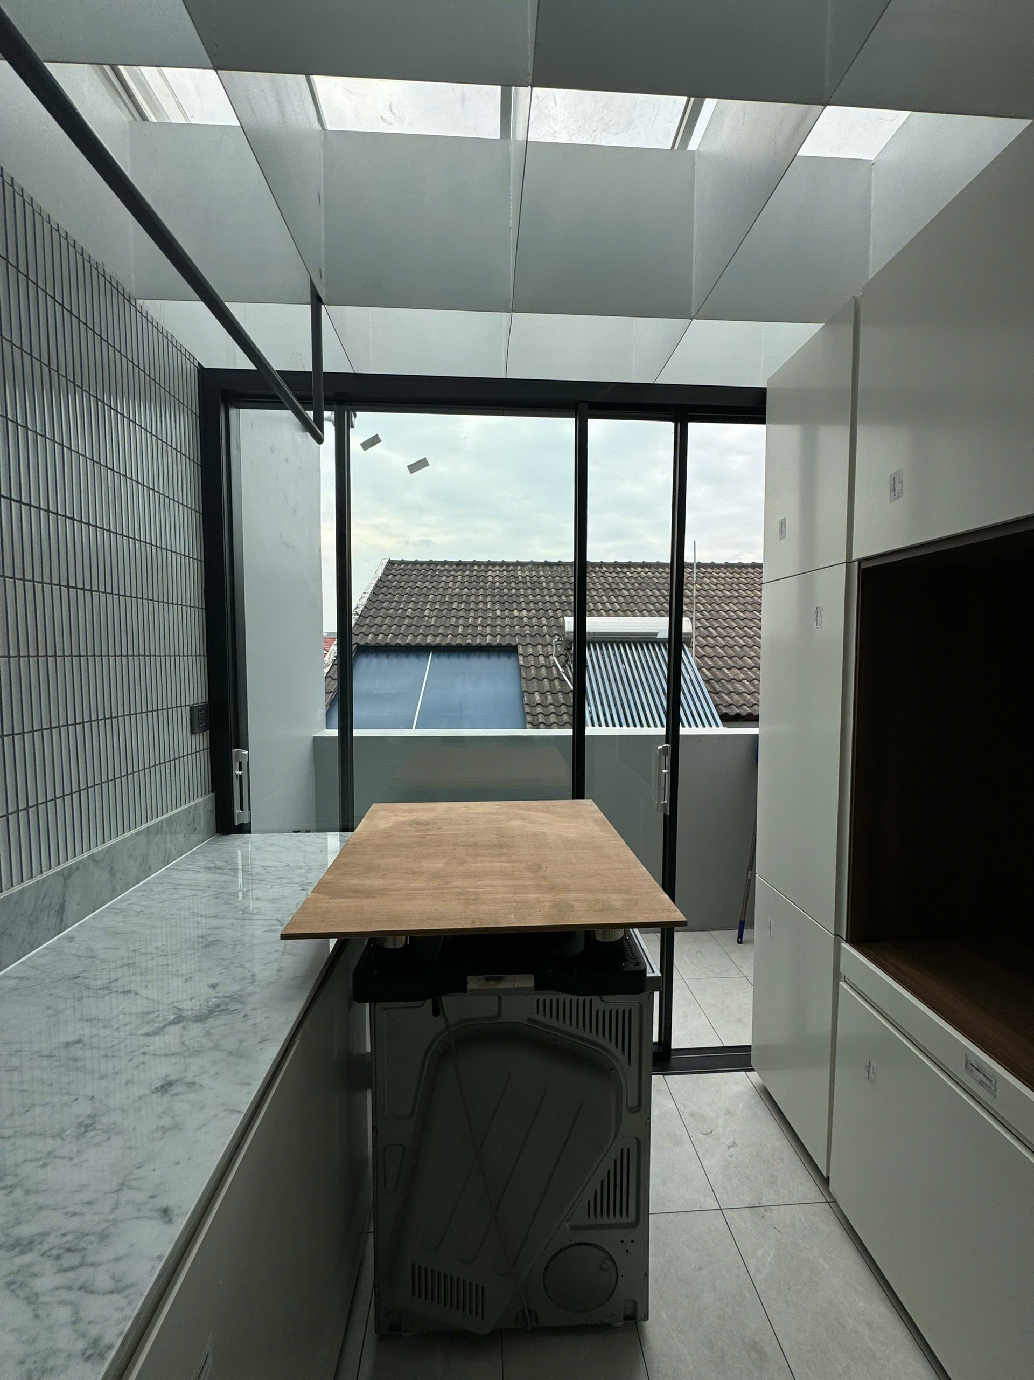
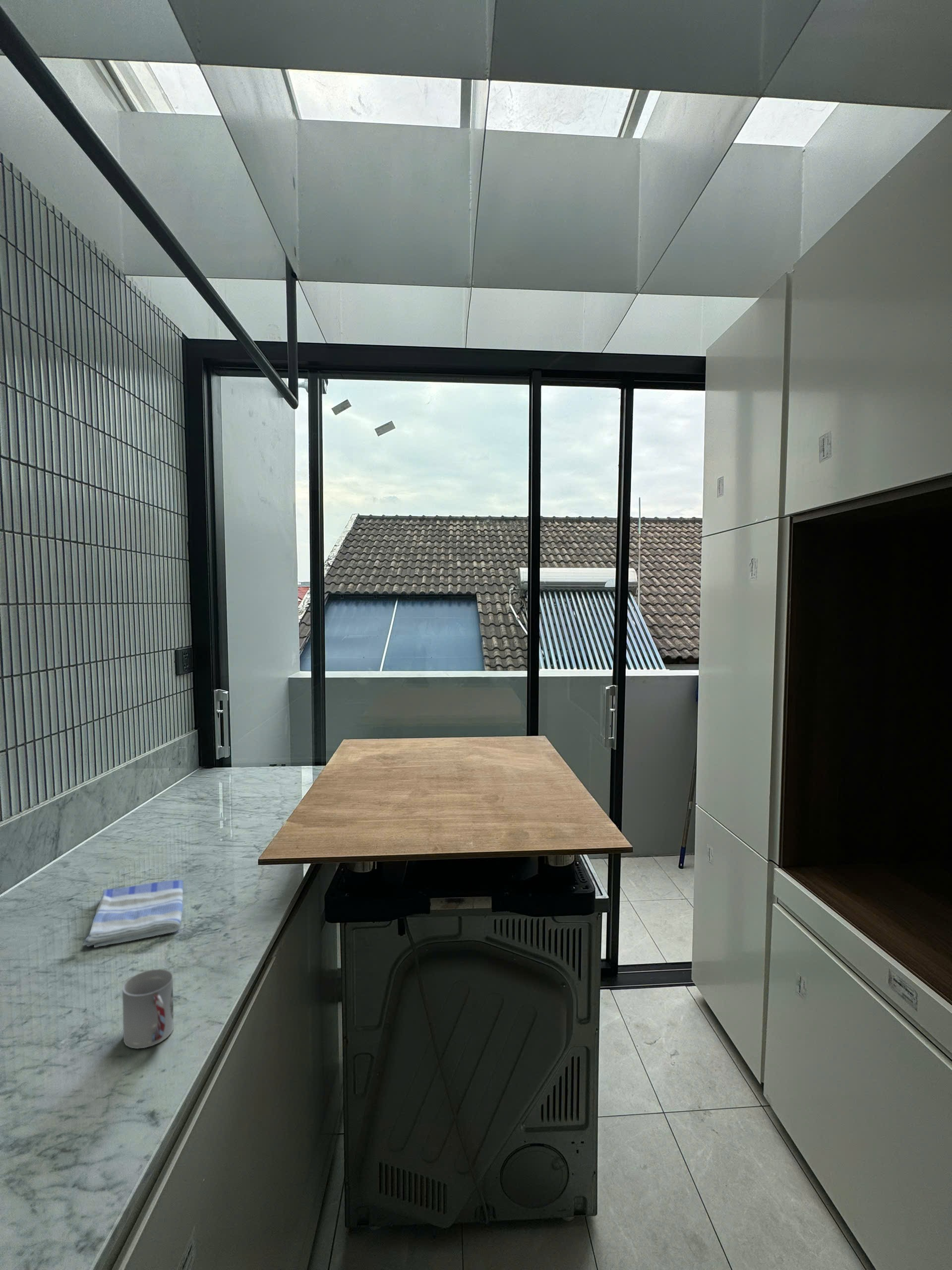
+ cup (152, 1012)
+ dish towel (139, 909)
